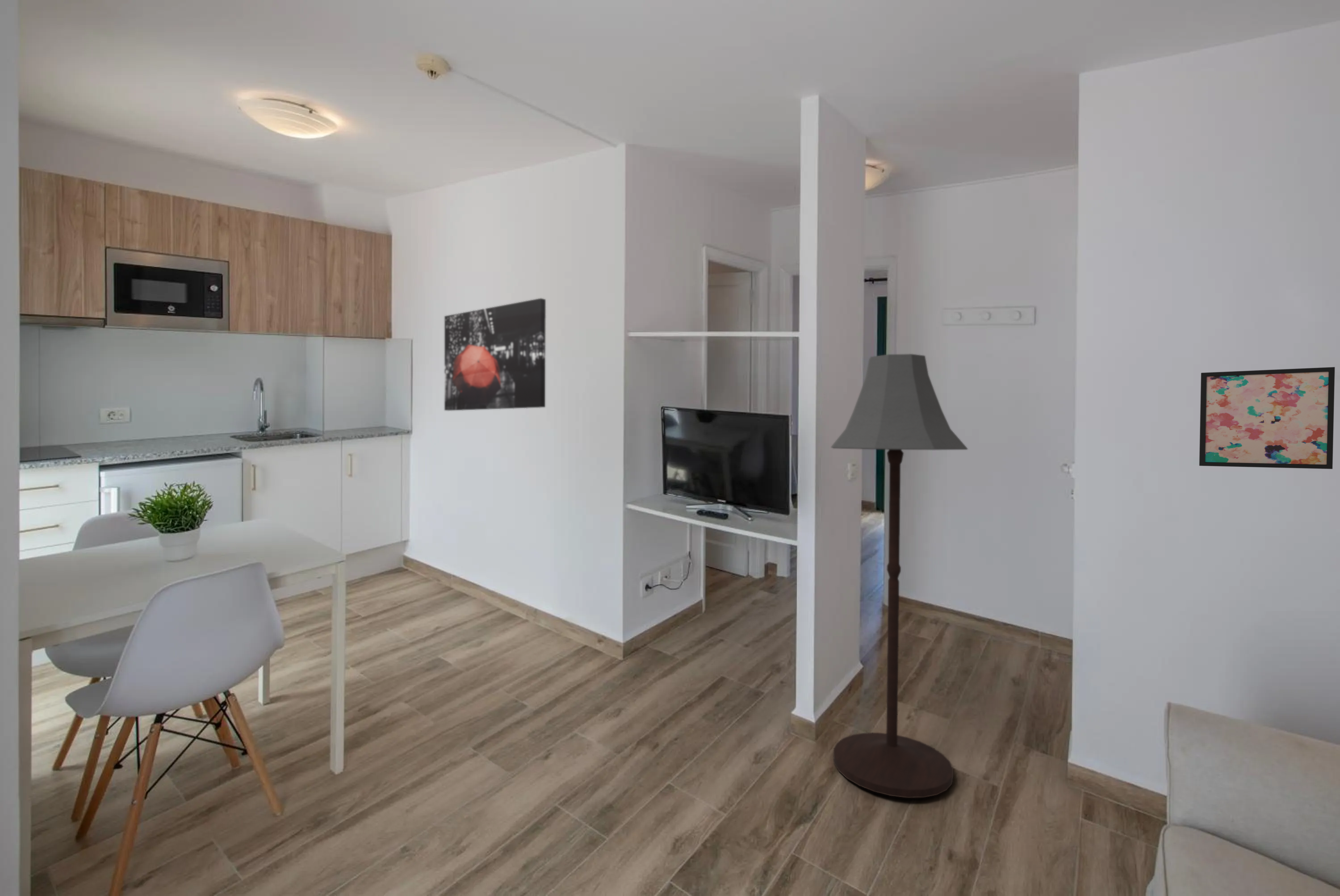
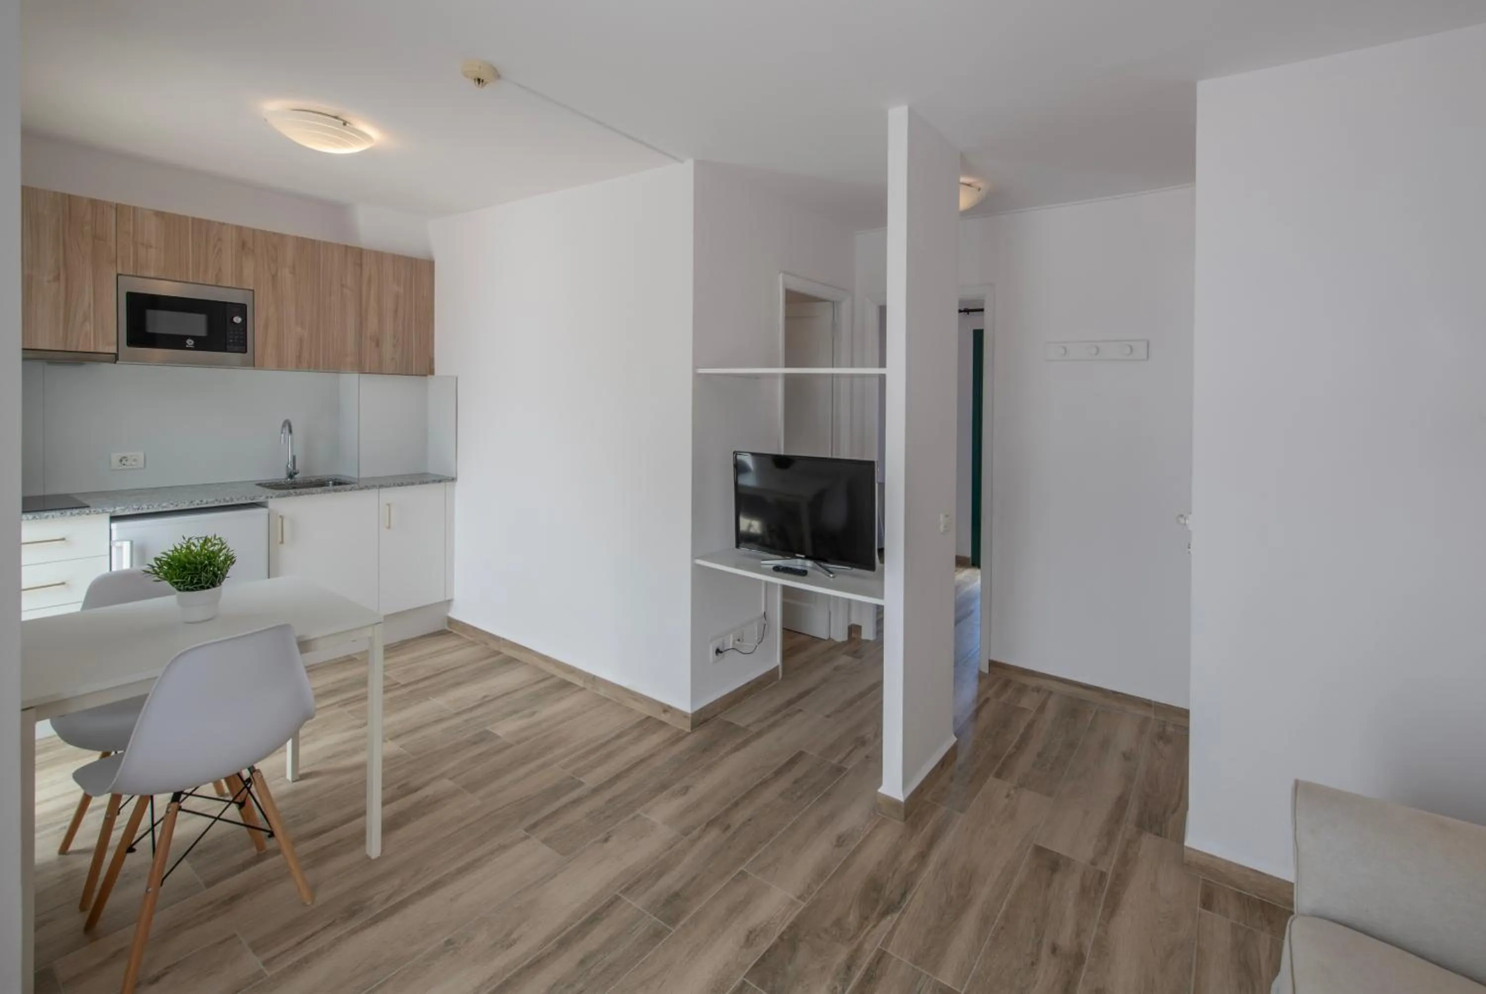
- wall art (491, 358)
- floor lamp (894, 563)
- wall art (1264, 419)
